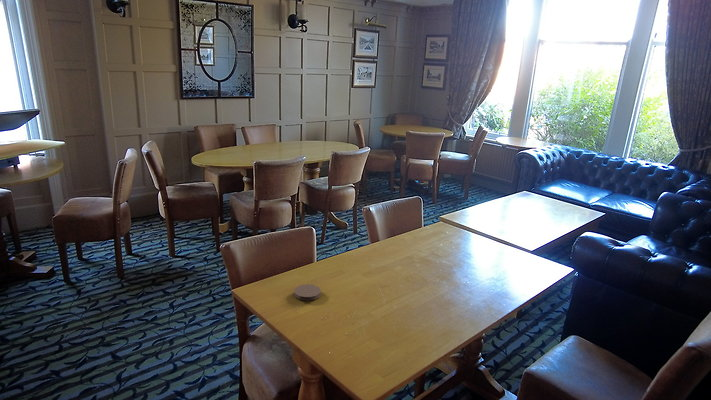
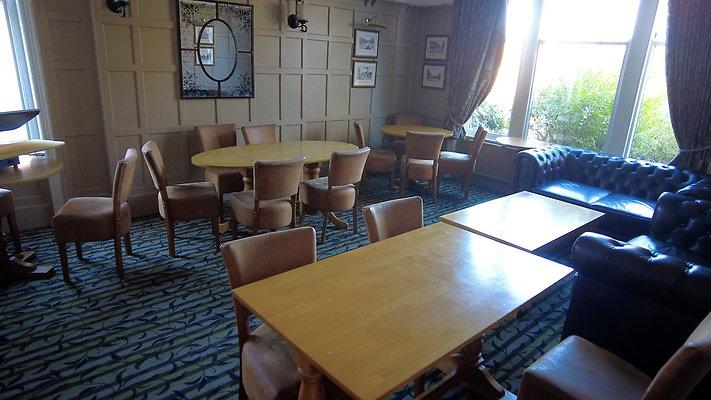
- coaster (307, 292)
